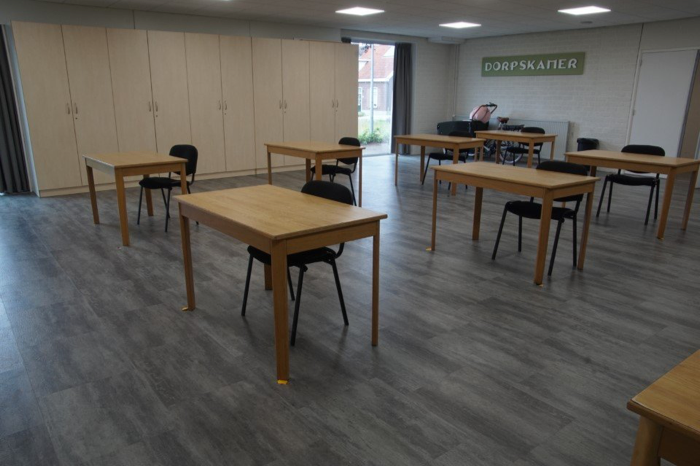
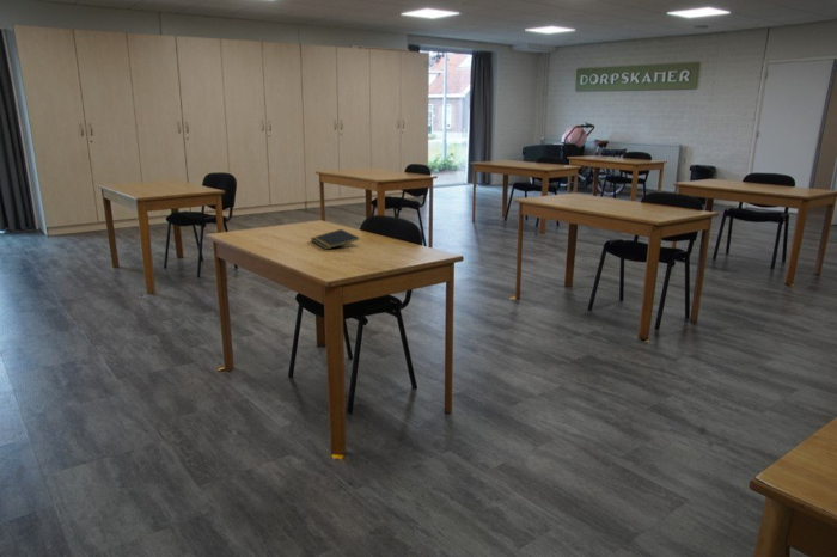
+ notepad (334, 238)
